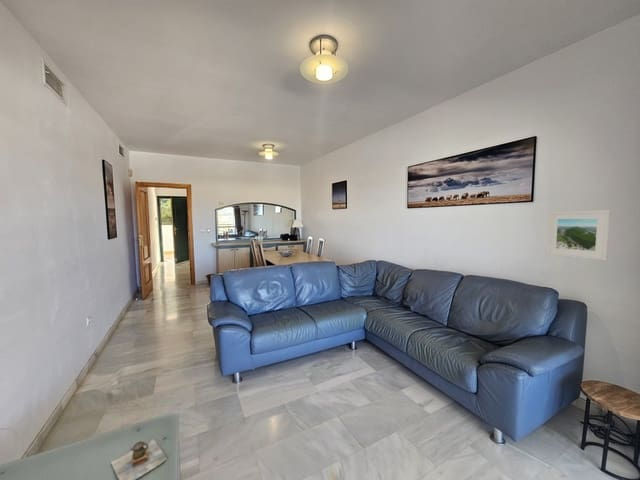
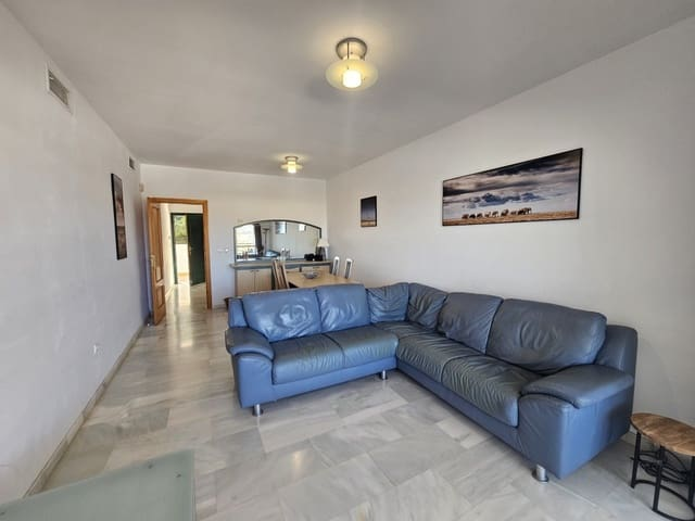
- teapot (138, 451)
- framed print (575, 234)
